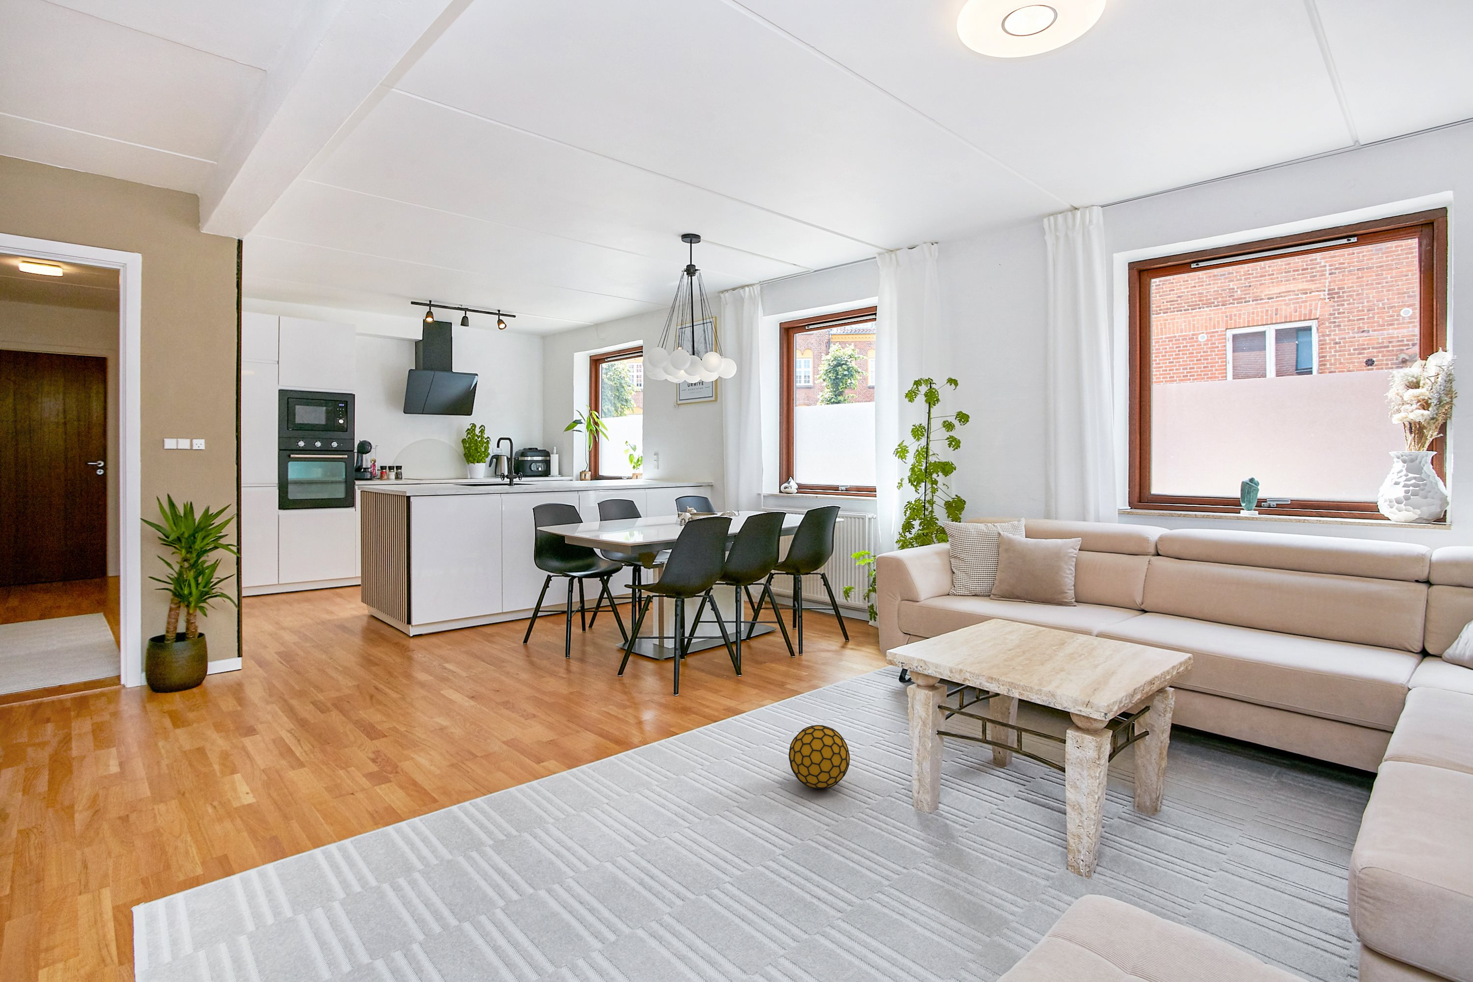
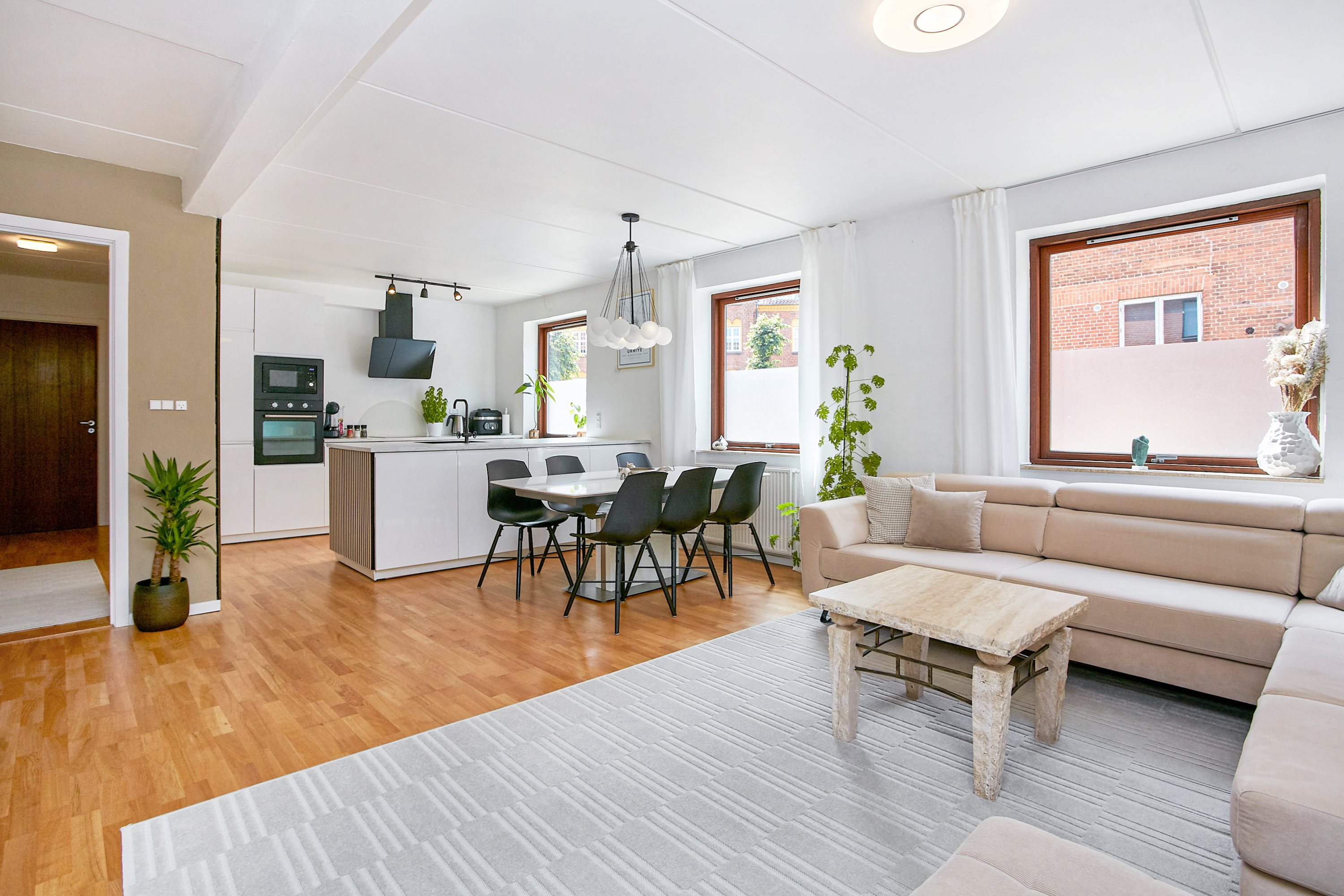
- decorative ball (819, 756)
